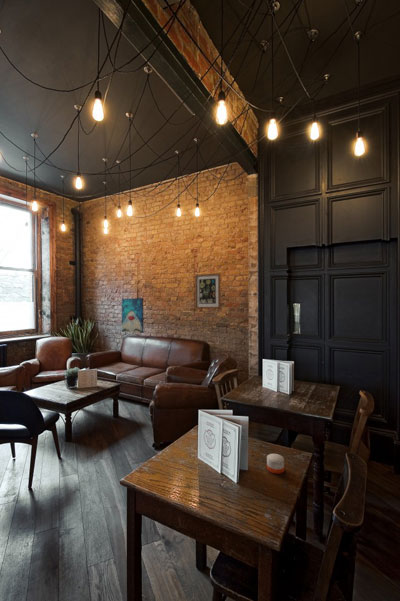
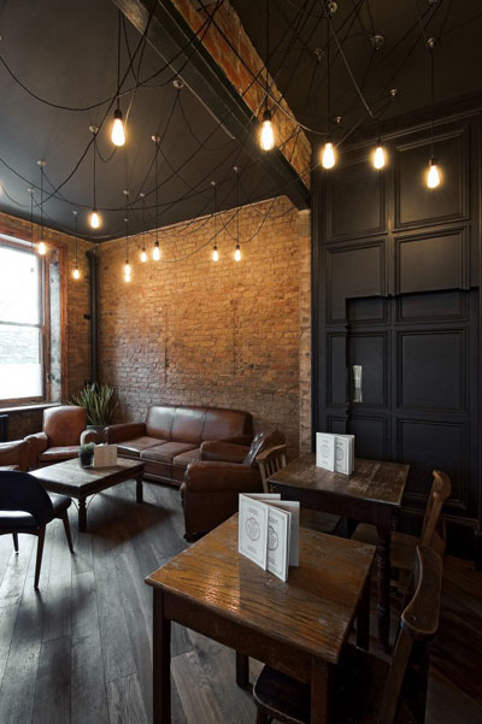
- candle (275, 457)
- wall art (132, 315)
- wall art (207, 291)
